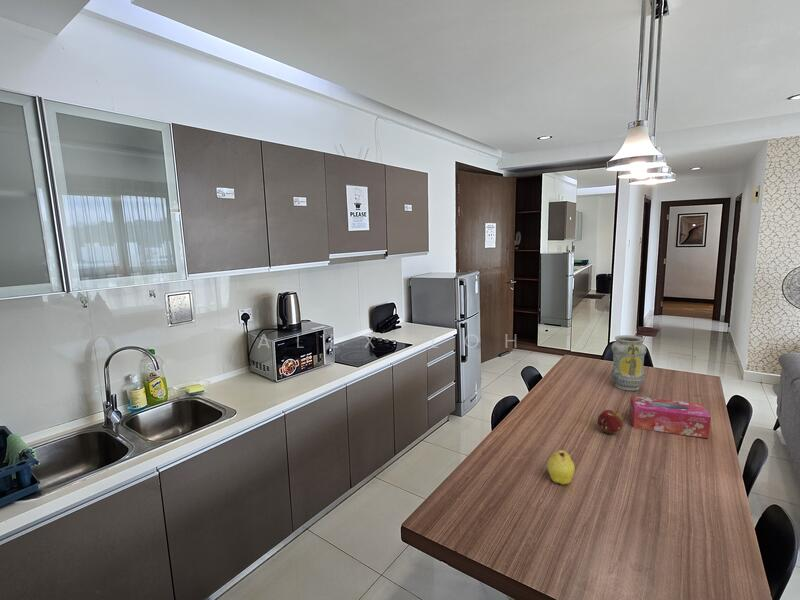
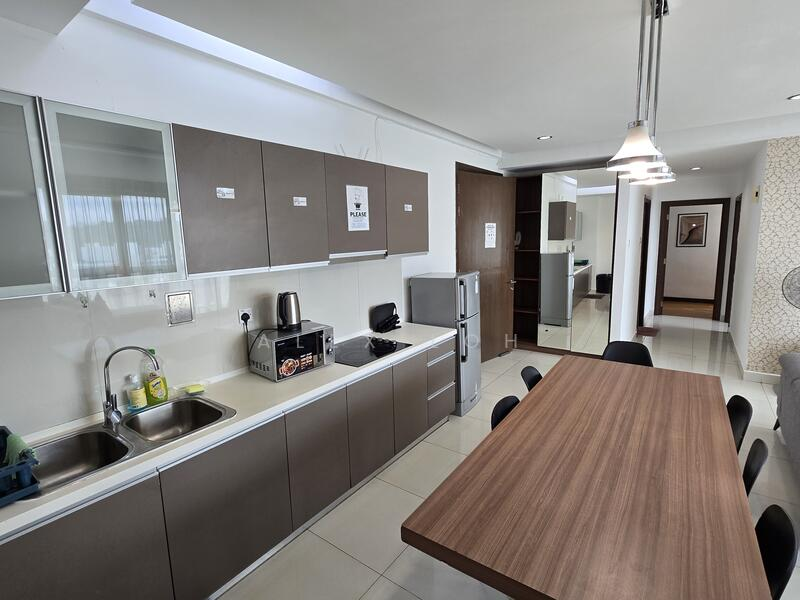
- fruit (611, 421)
- fruit (561, 466)
- tissue box (667, 415)
- vase (627, 362)
